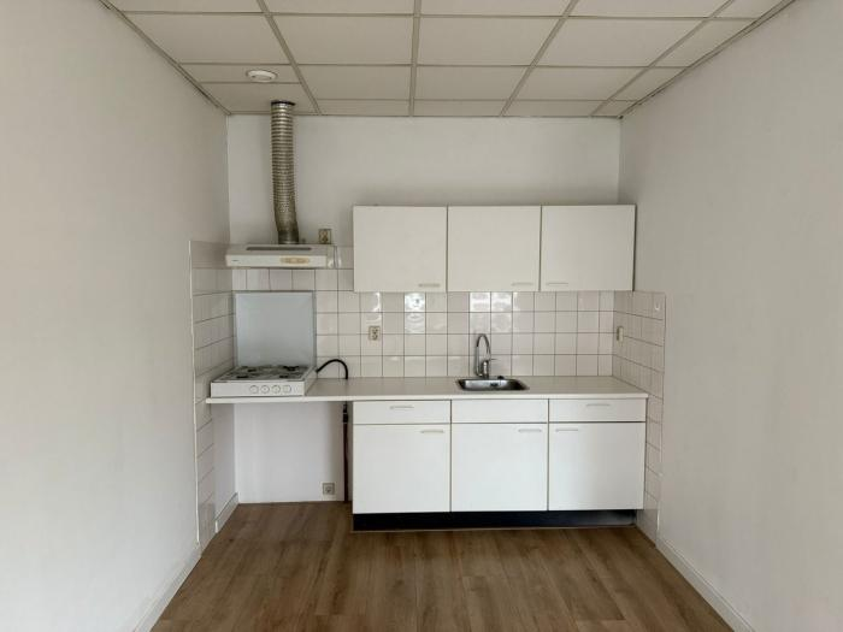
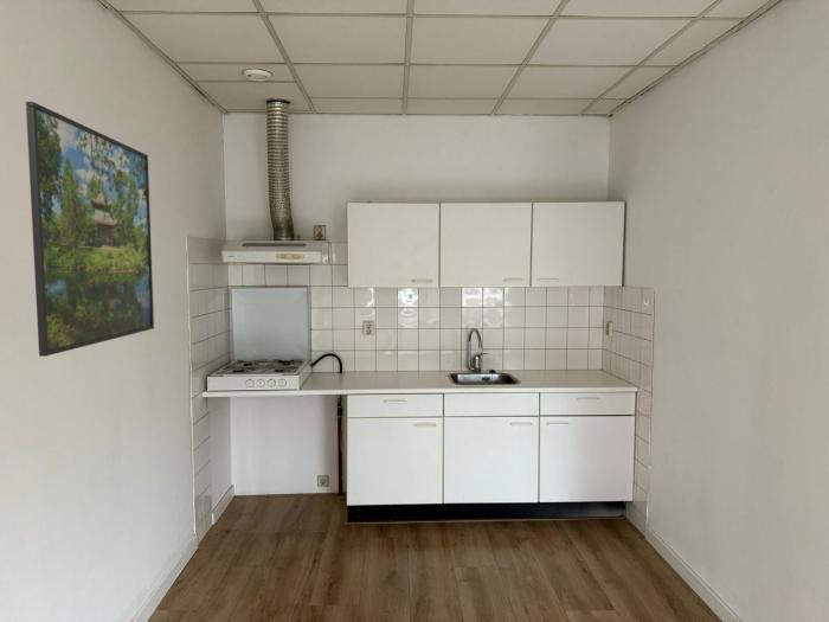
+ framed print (102, 238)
